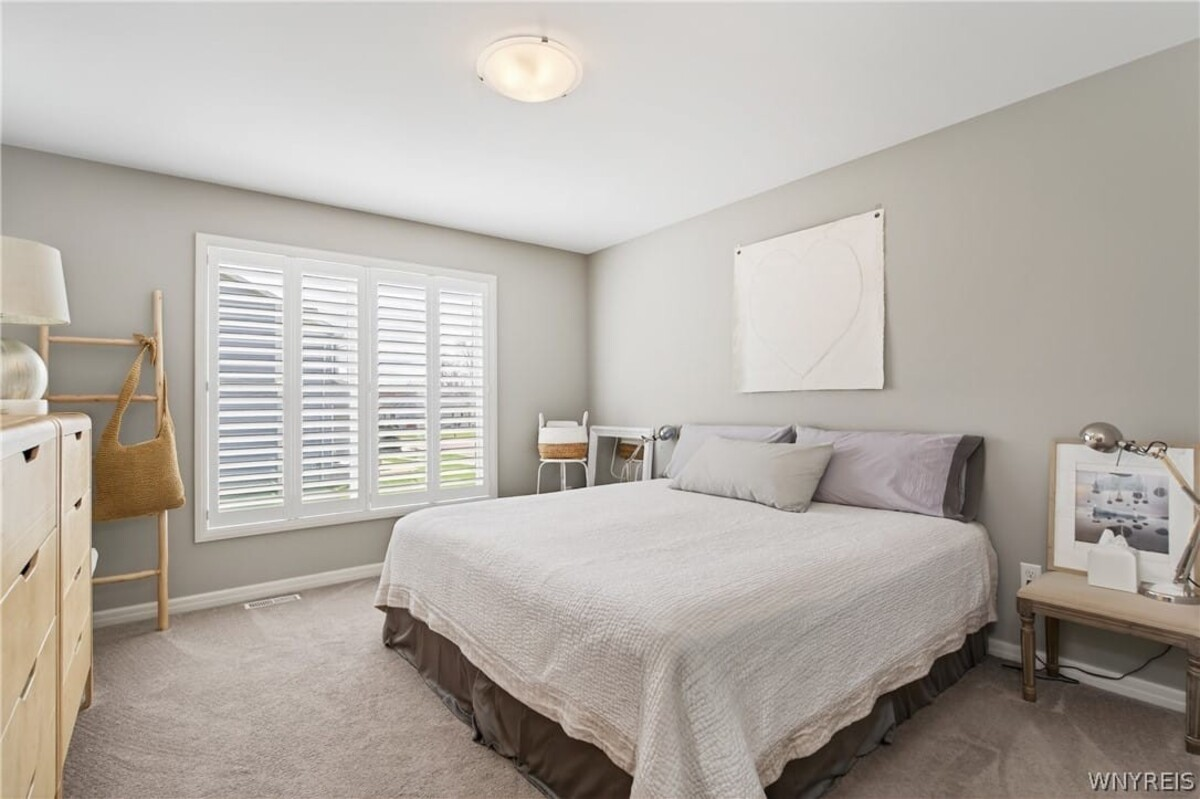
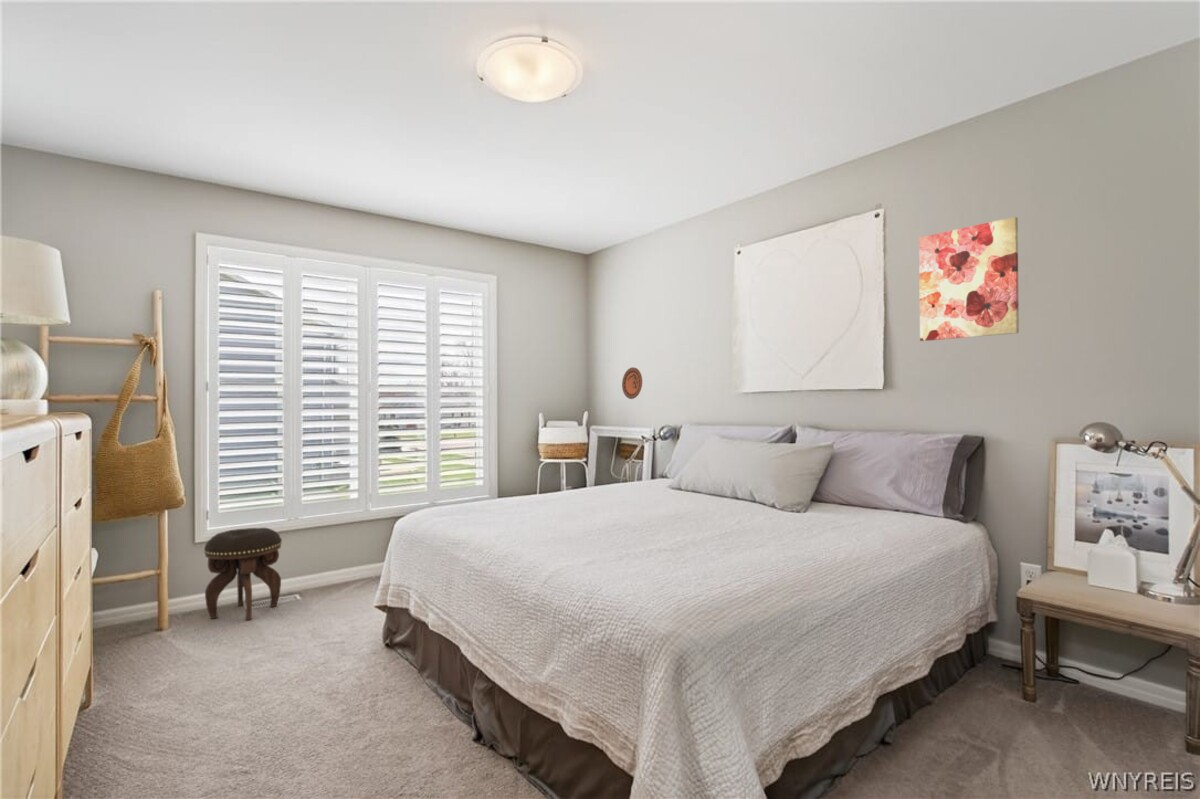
+ footstool (244, 571)
+ wall art (966, 282)
+ decorative plate (632, 383)
